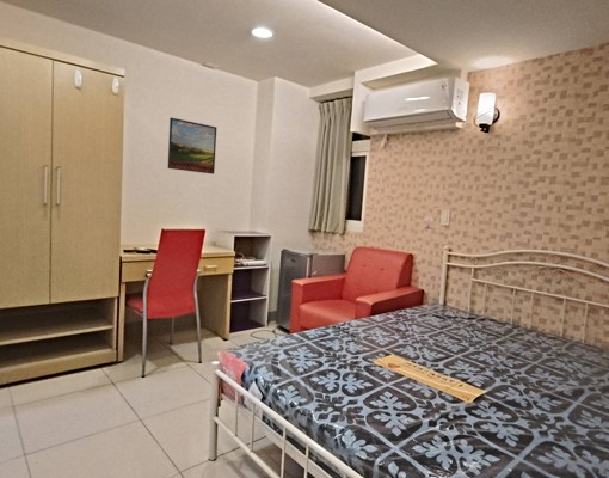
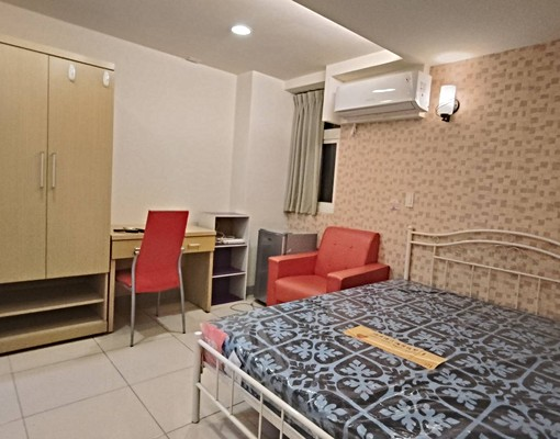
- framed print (192, 147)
